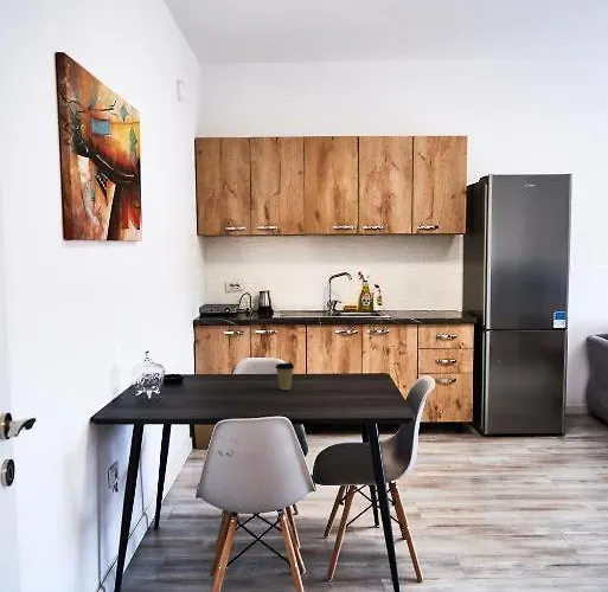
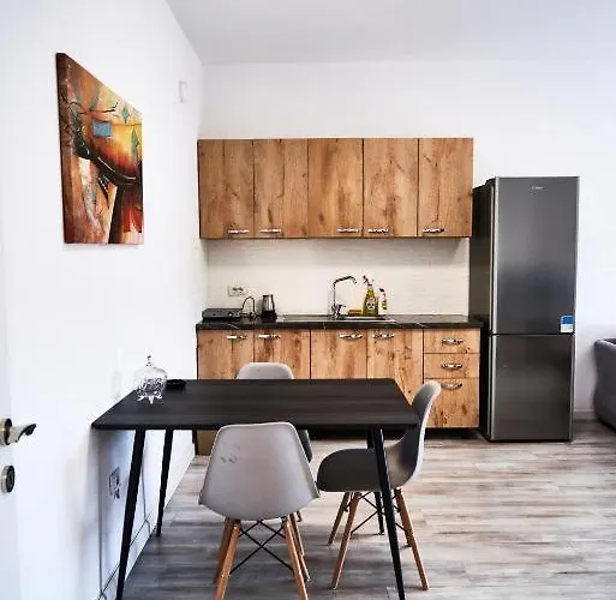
- coffee cup (284, 375)
